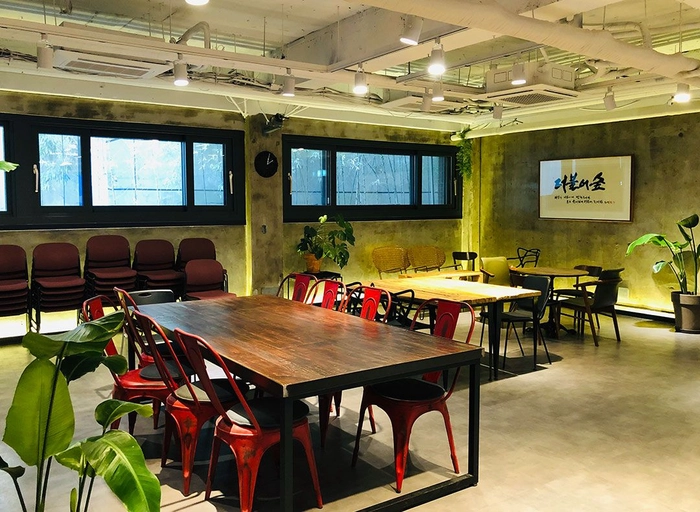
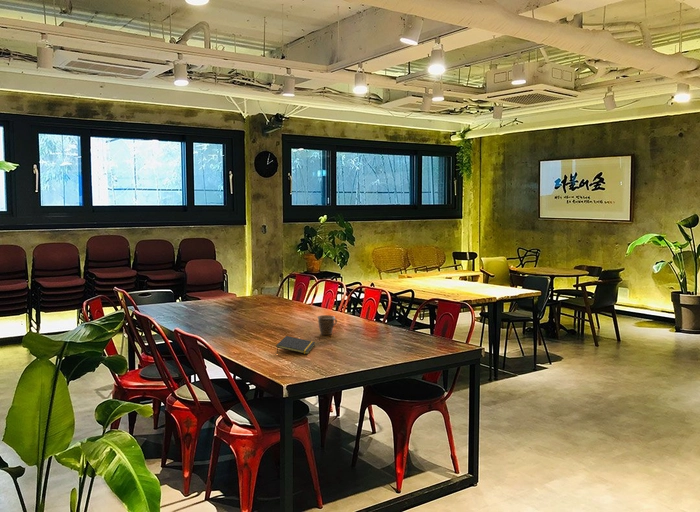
+ mug (327, 325)
+ notepad (296, 344)
